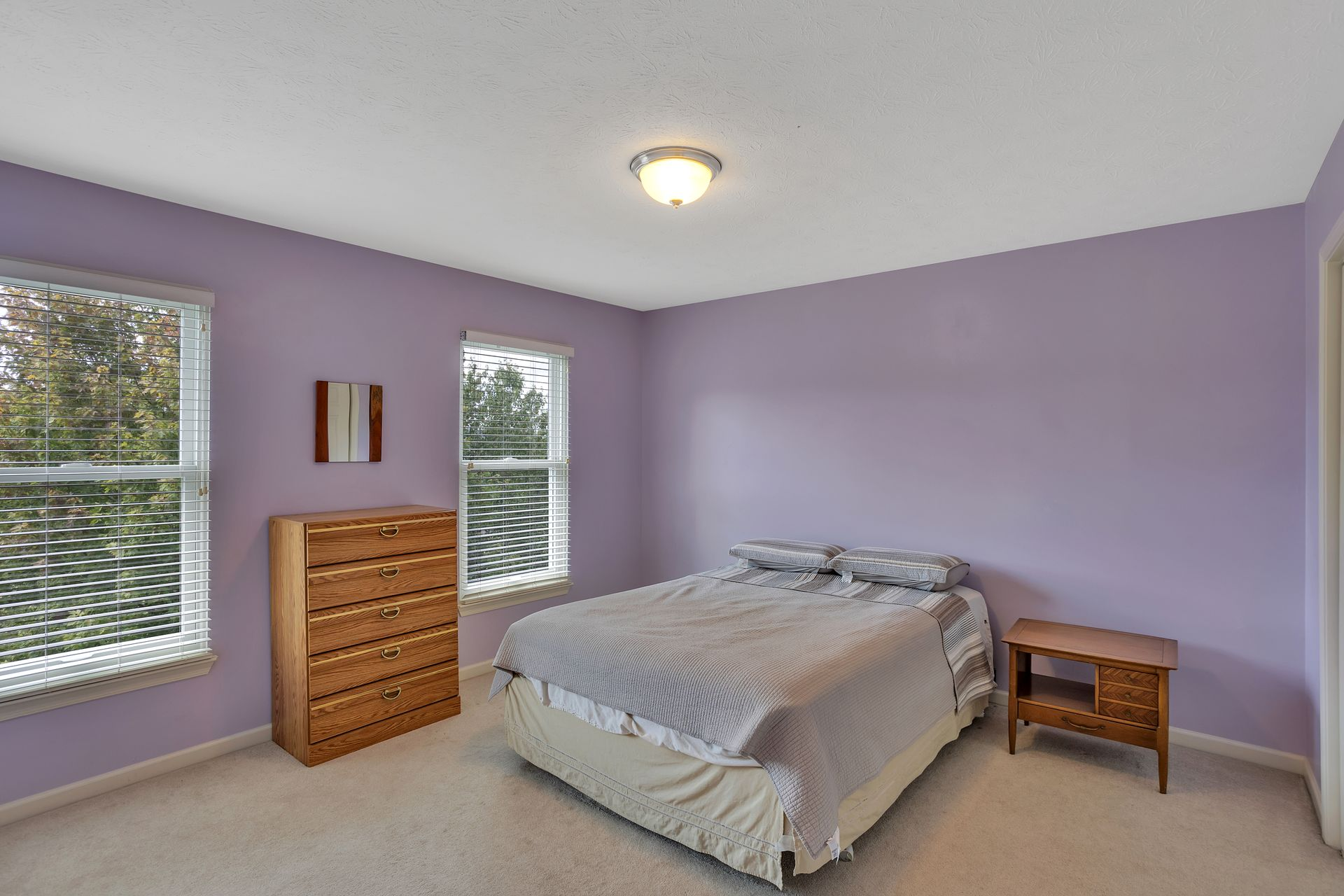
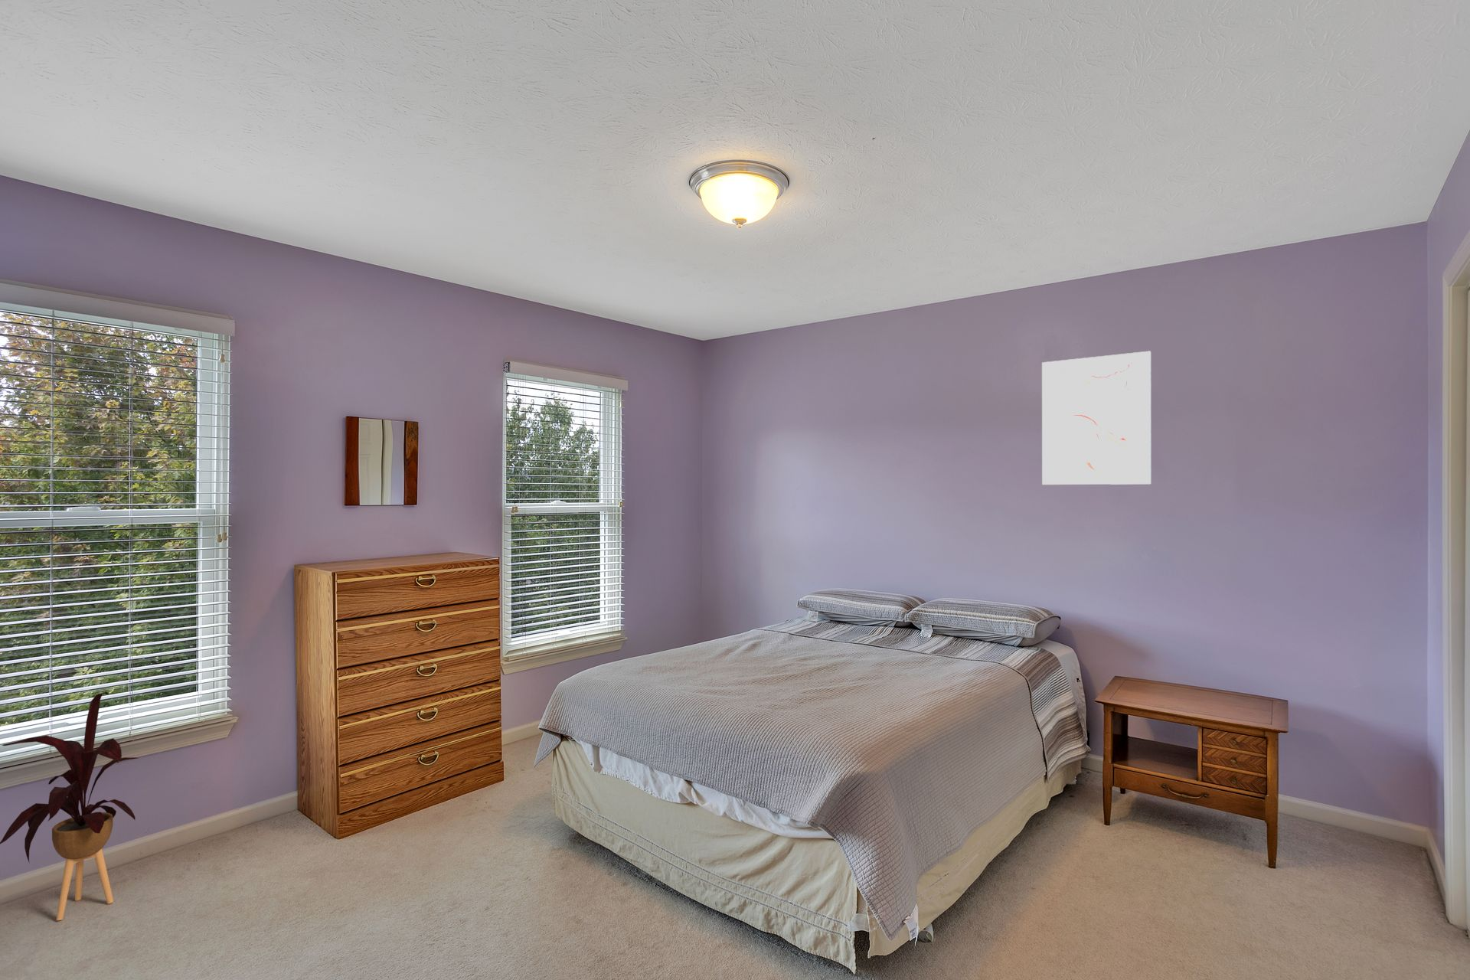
+ wall art (1094, 420)
+ house plant (69, 804)
